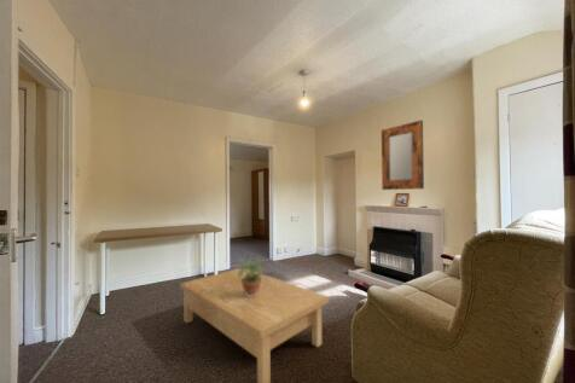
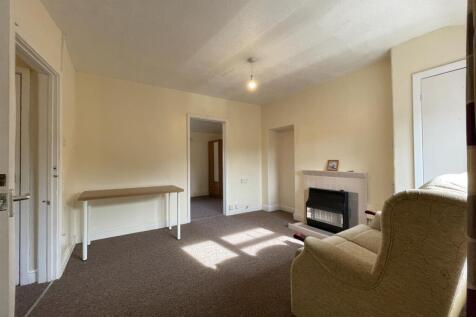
- potted plant (248, 275)
- coffee table (249, 309)
- home mirror (400, 157)
